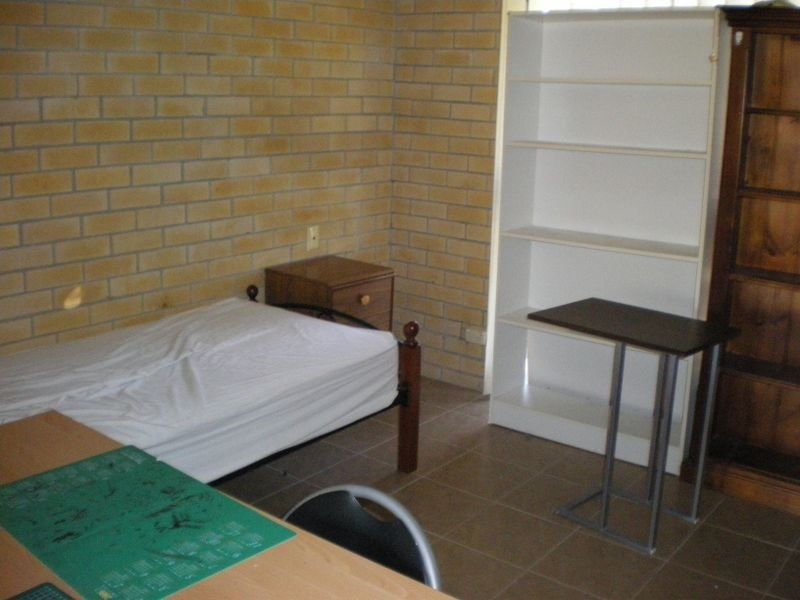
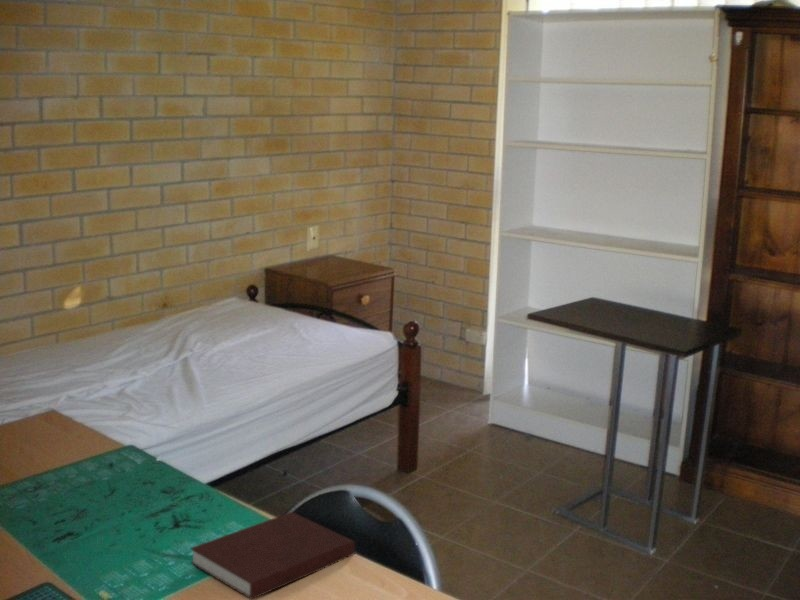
+ notebook (273, 552)
